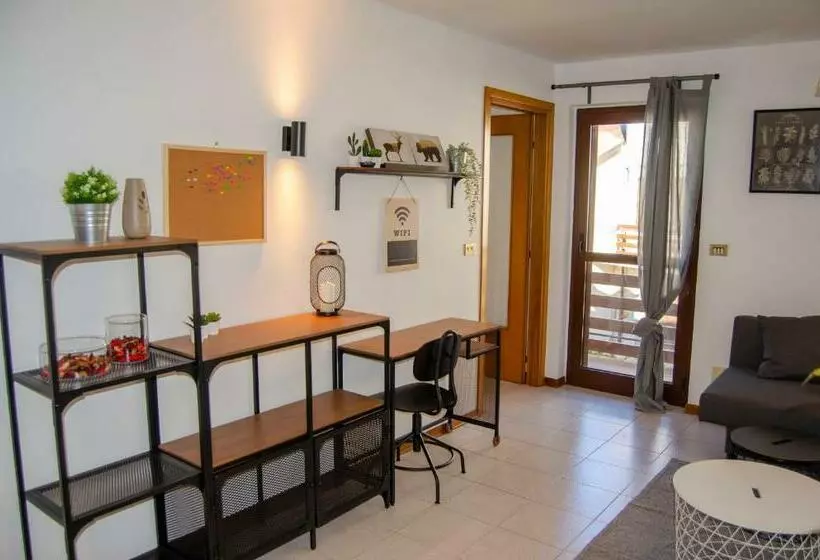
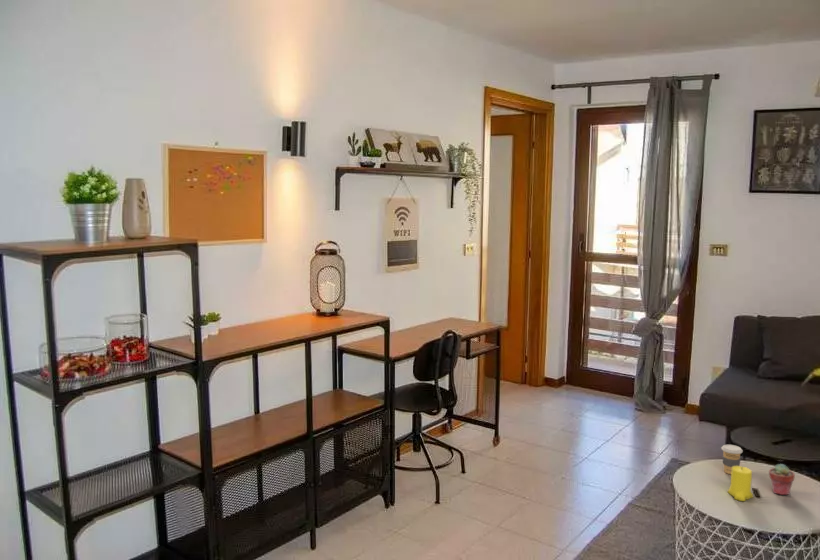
+ coffee cup (731, 459)
+ potted succulent (781, 478)
+ candle (739, 480)
